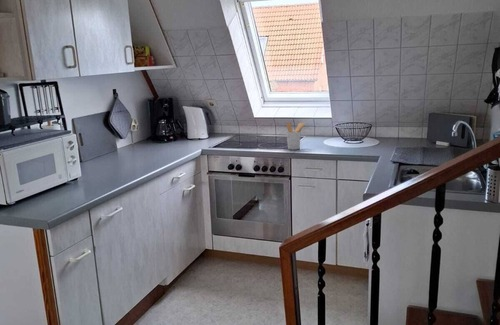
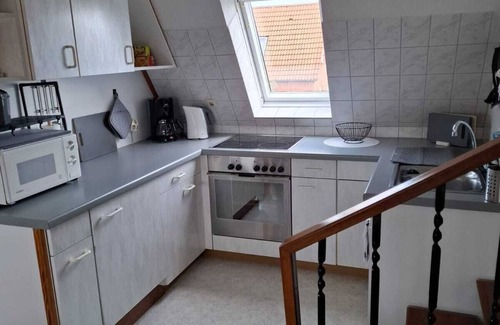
- utensil holder (296, 135)
